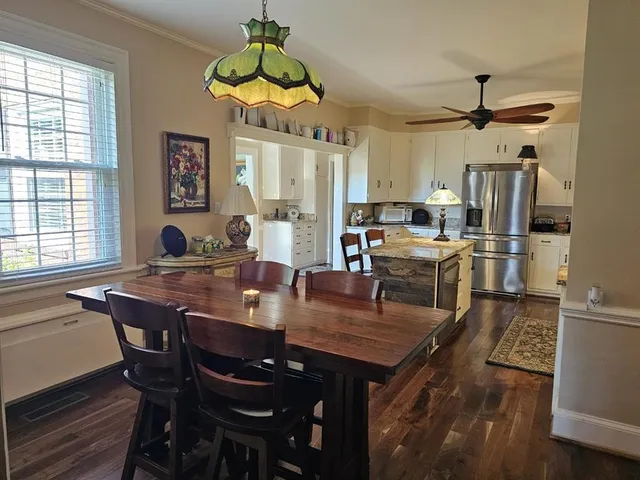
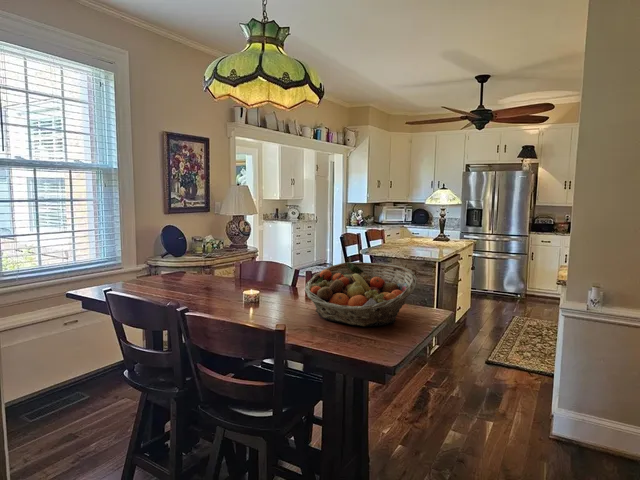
+ fruit basket (359, 291)
